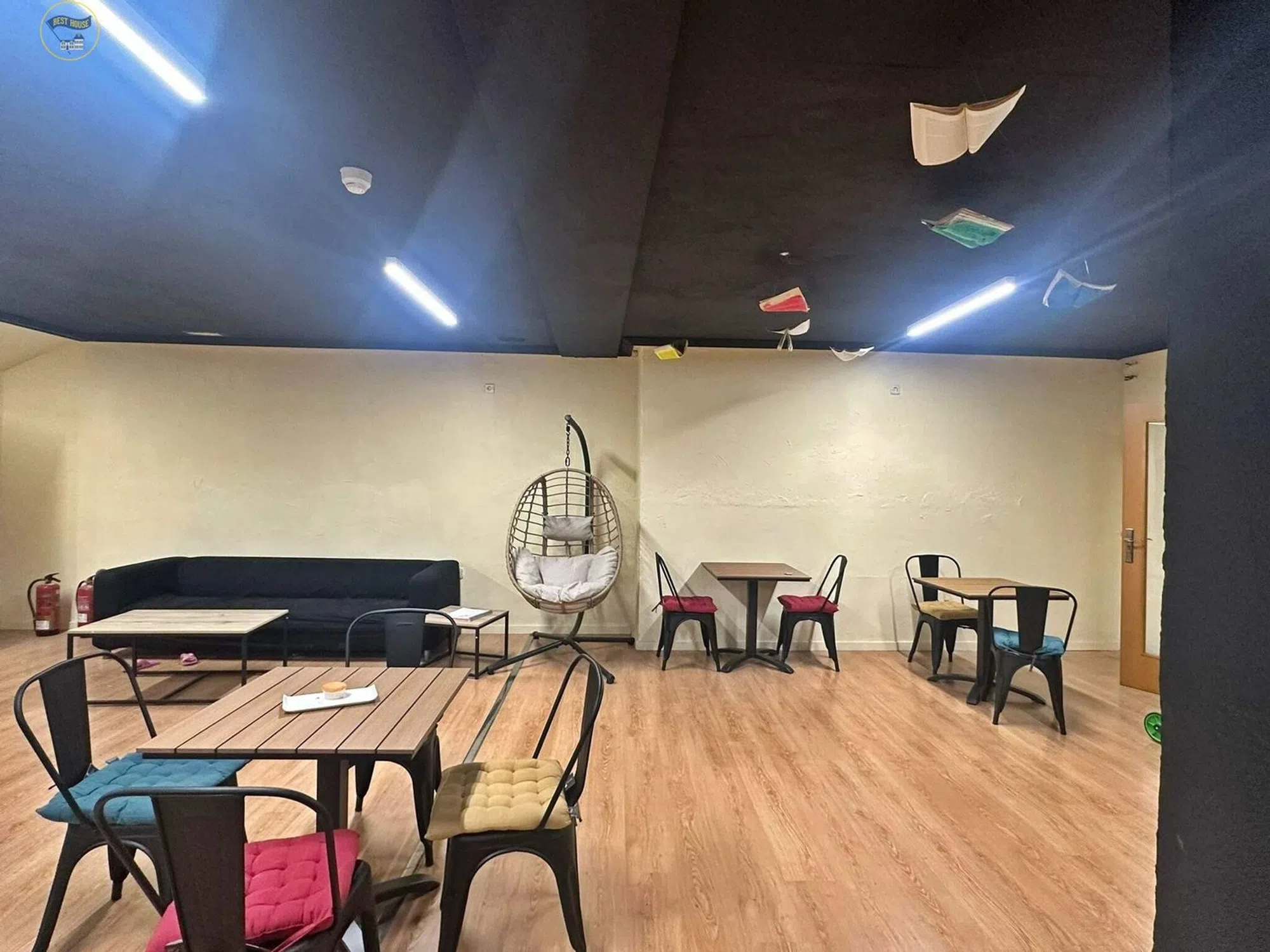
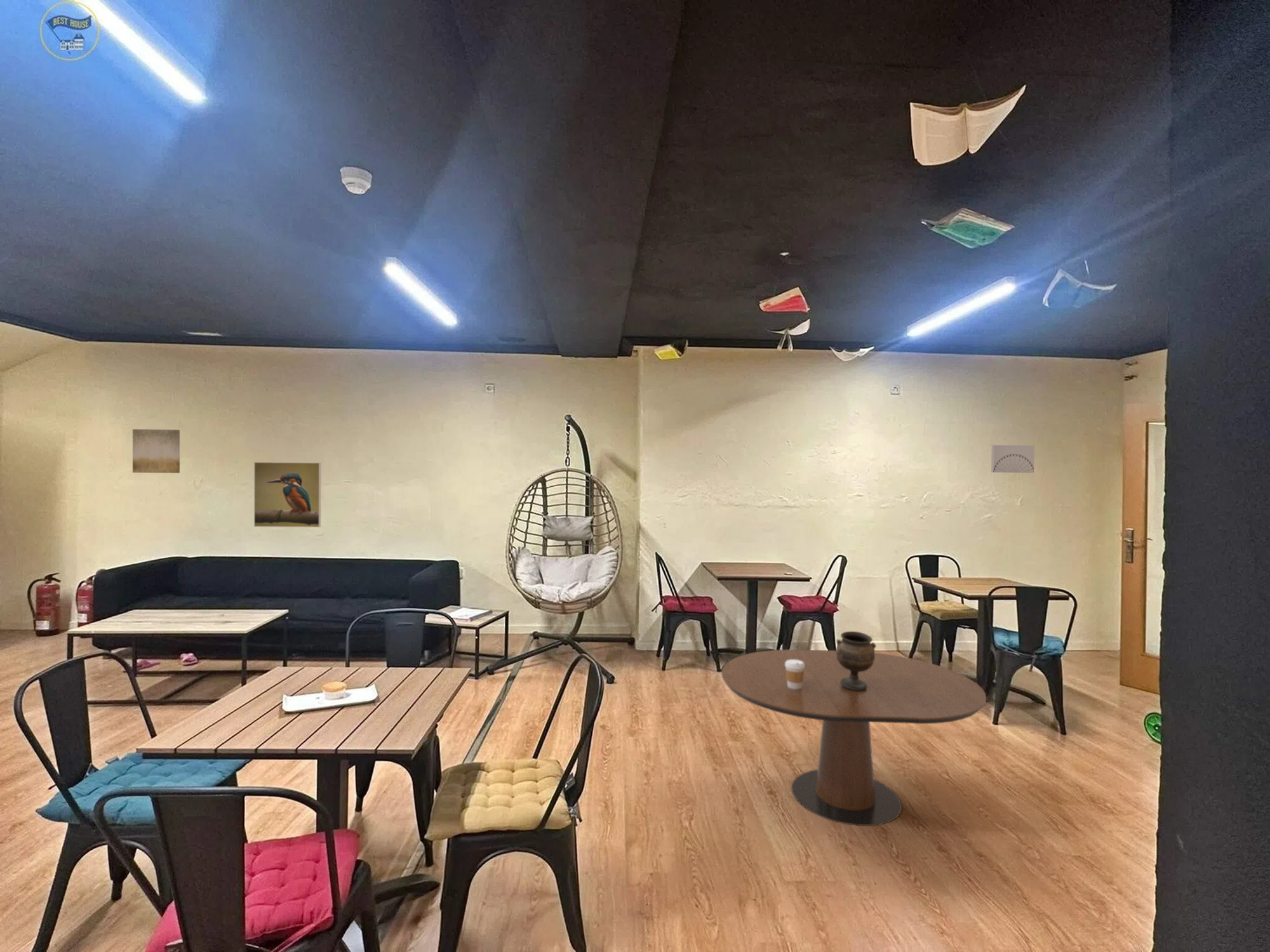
+ wall art (1012, 459)
+ dining table (850, 744)
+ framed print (288, 494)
+ coffee cup (794, 673)
+ wall art (156, 451)
+ goblet (855, 661)
